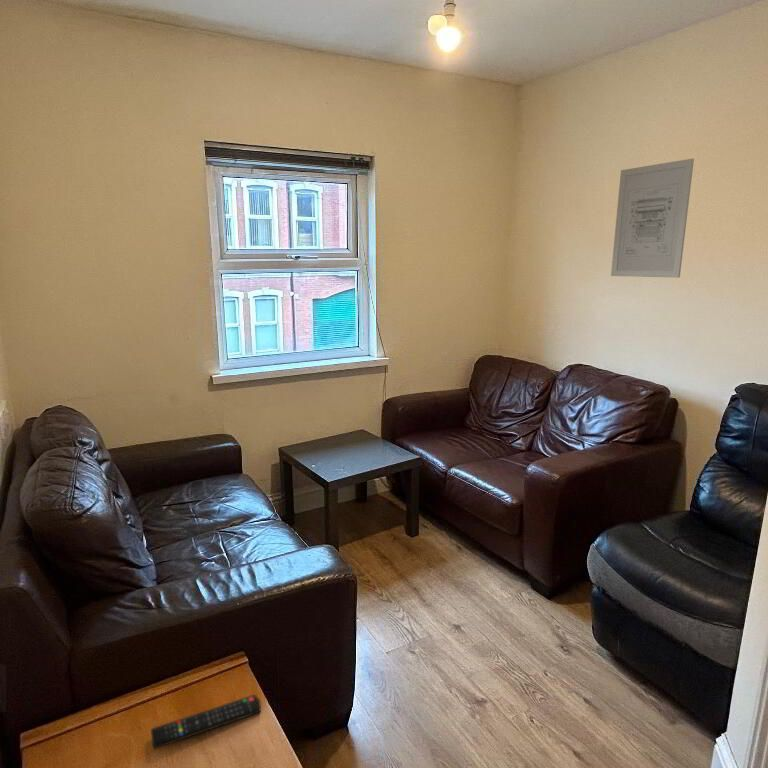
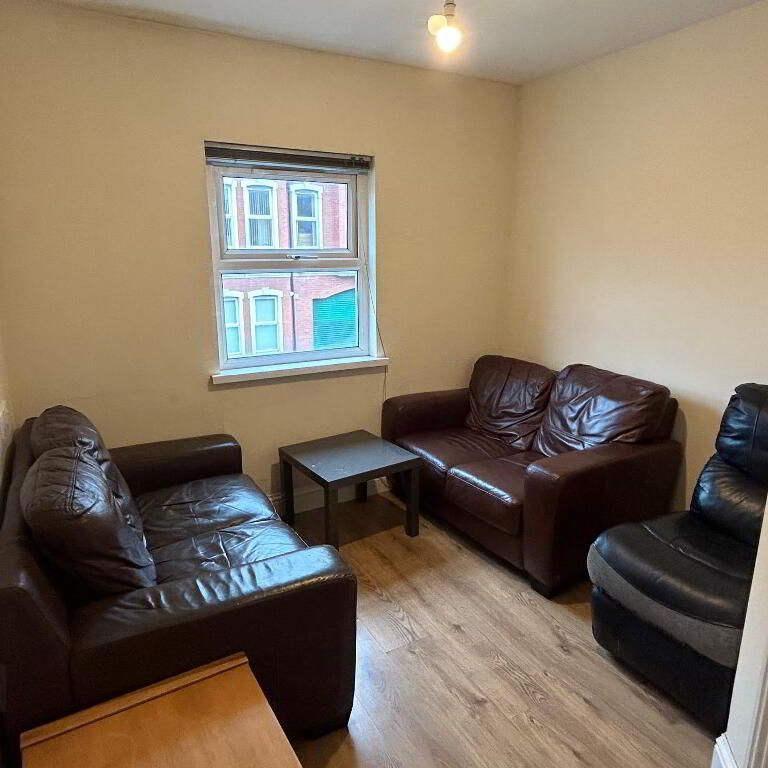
- remote control (208, 721)
- wall art (649, 221)
